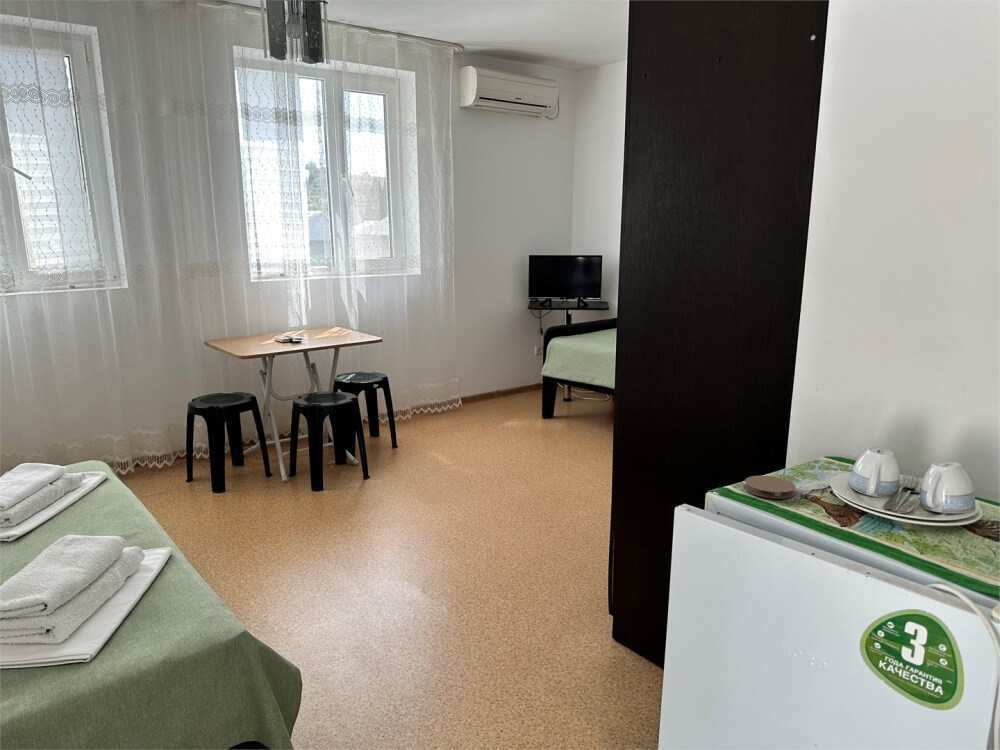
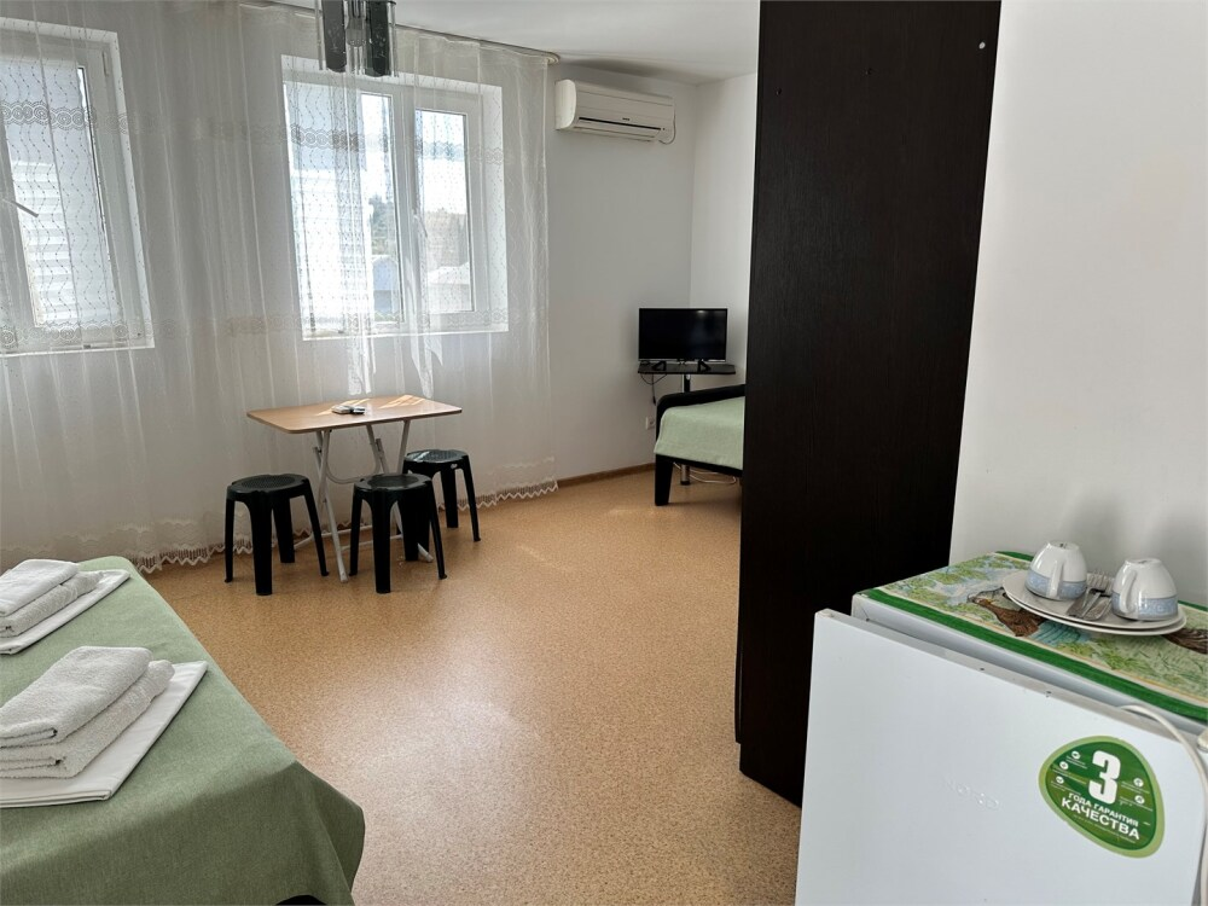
- coaster (769, 486)
